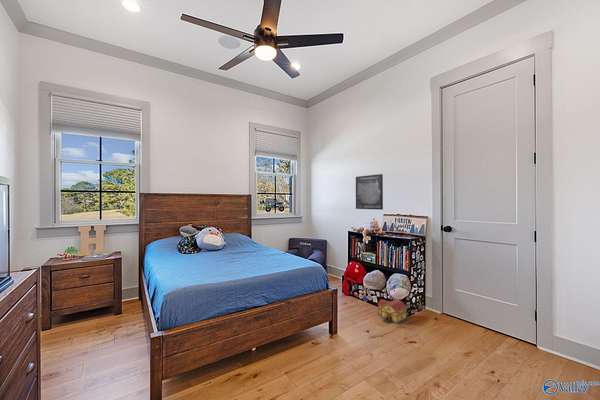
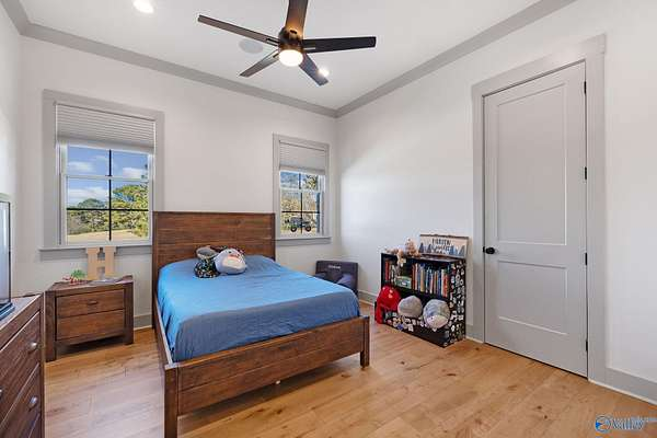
- toy house (389, 310)
- wall art (368, 192)
